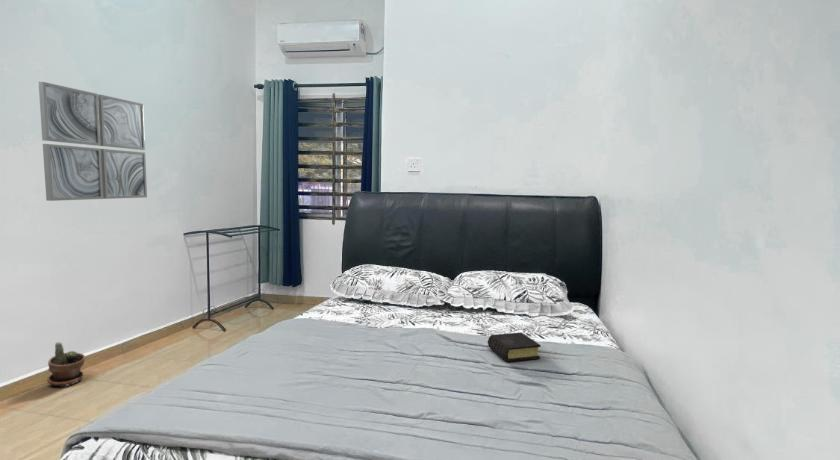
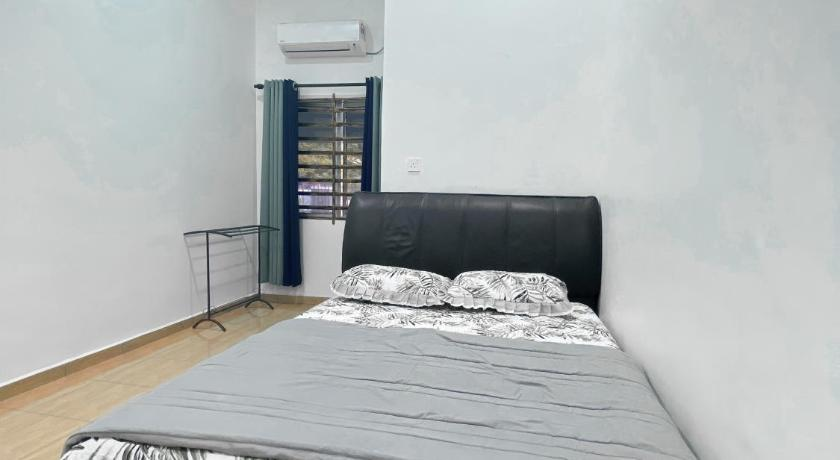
- wall art (99, 145)
- book (512, 346)
- potted plant (65, 360)
